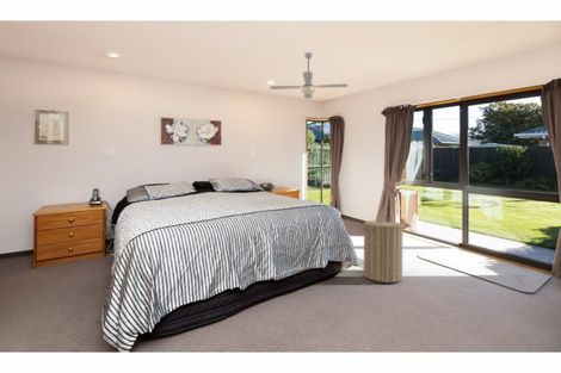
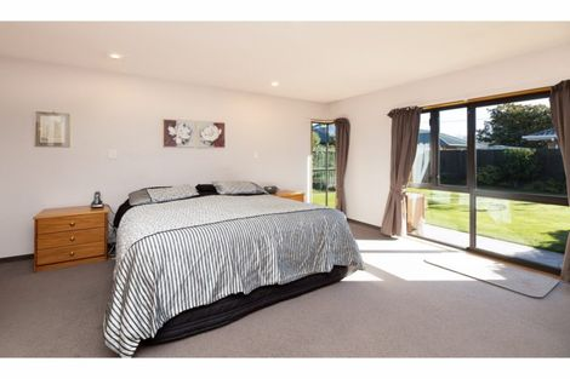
- ceiling fan (308, 73)
- laundry hamper (382, 245)
